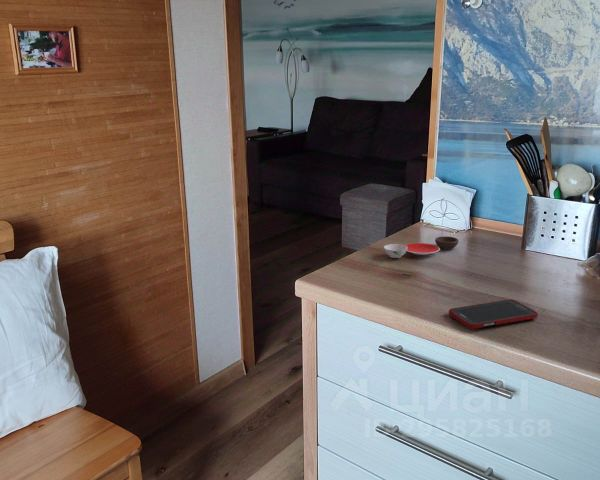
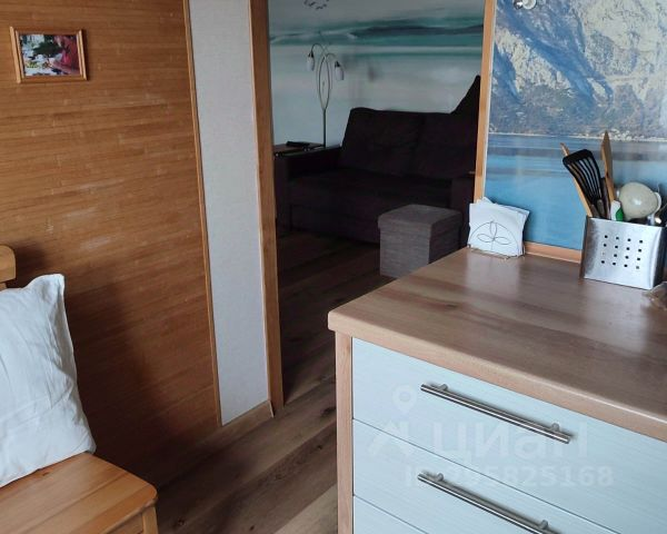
- cell phone (492, 313)
- bowl (421, 247)
